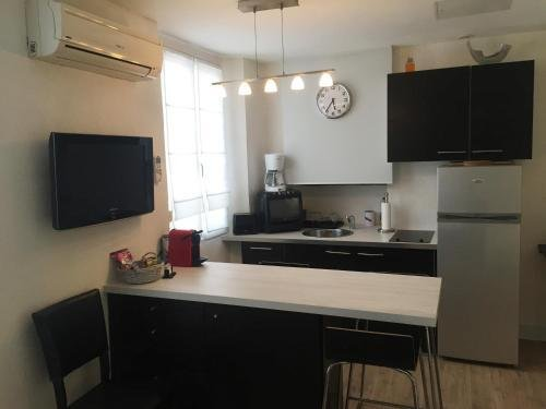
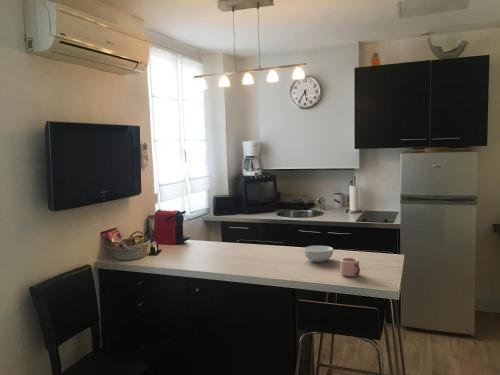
+ mug (351, 267)
+ cereal bowl (318, 254)
